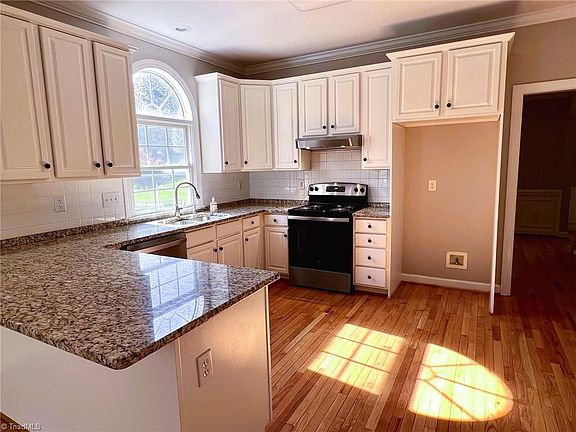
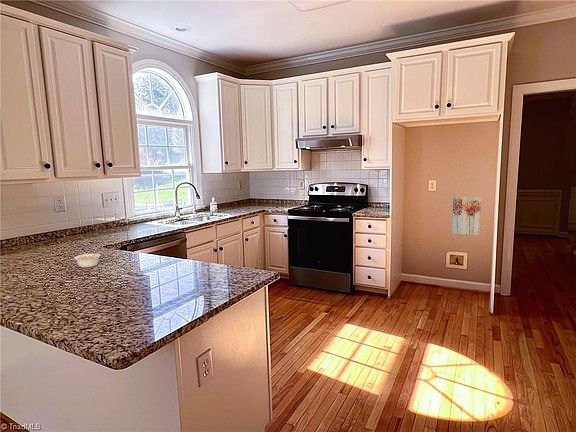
+ legume (88, 259)
+ wall art (466, 215)
